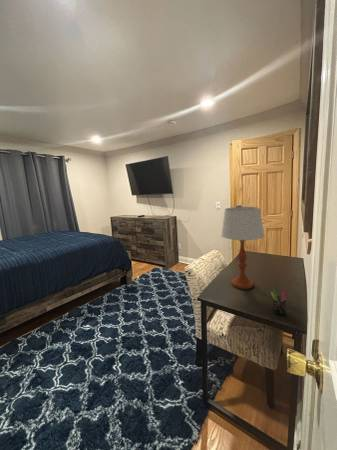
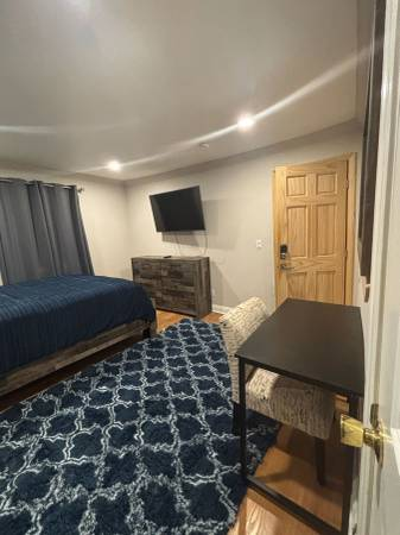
- pen holder (278, 299)
- table lamp (242, 247)
